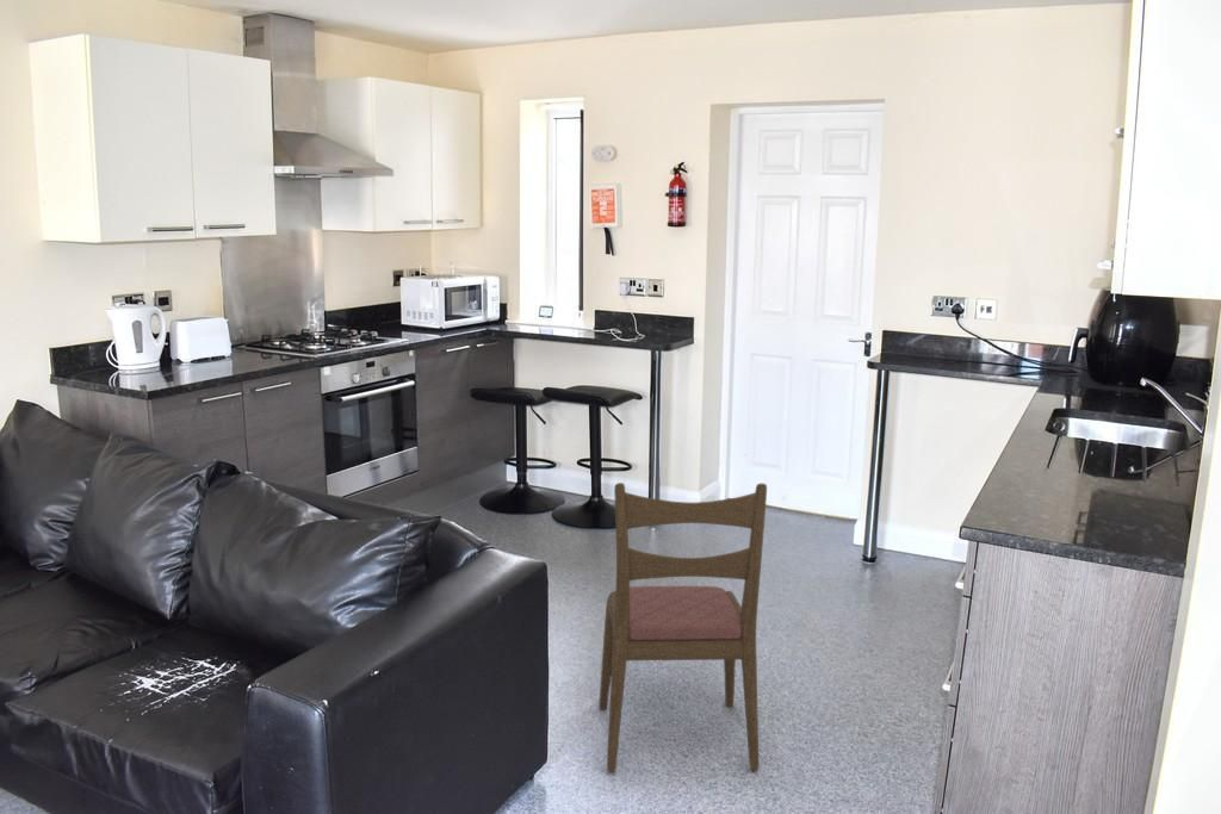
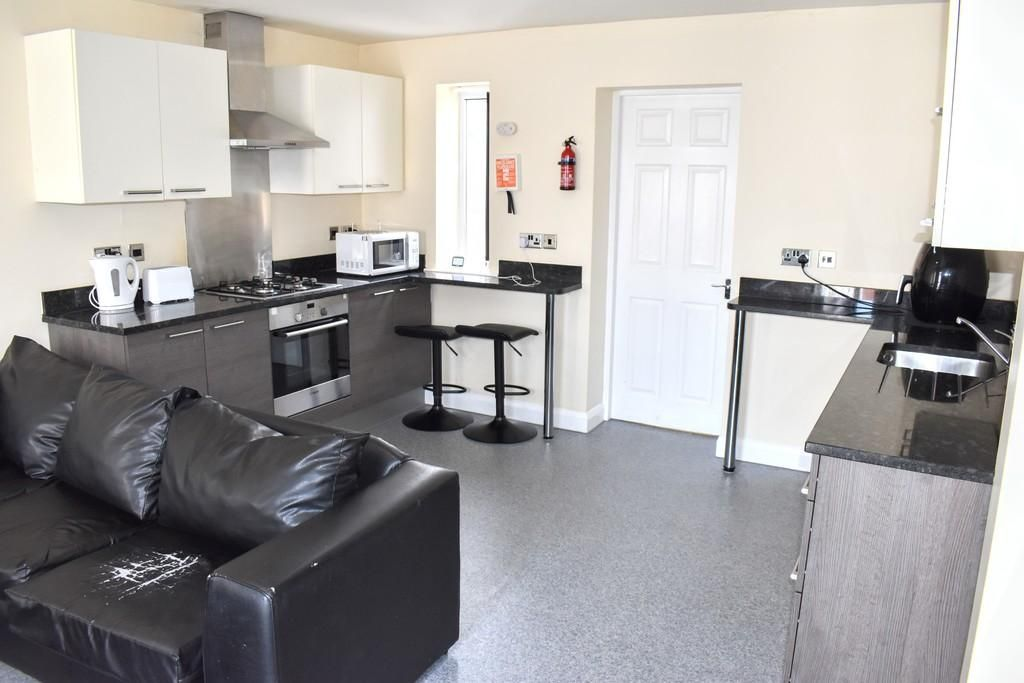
- dining chair (678, 605)
